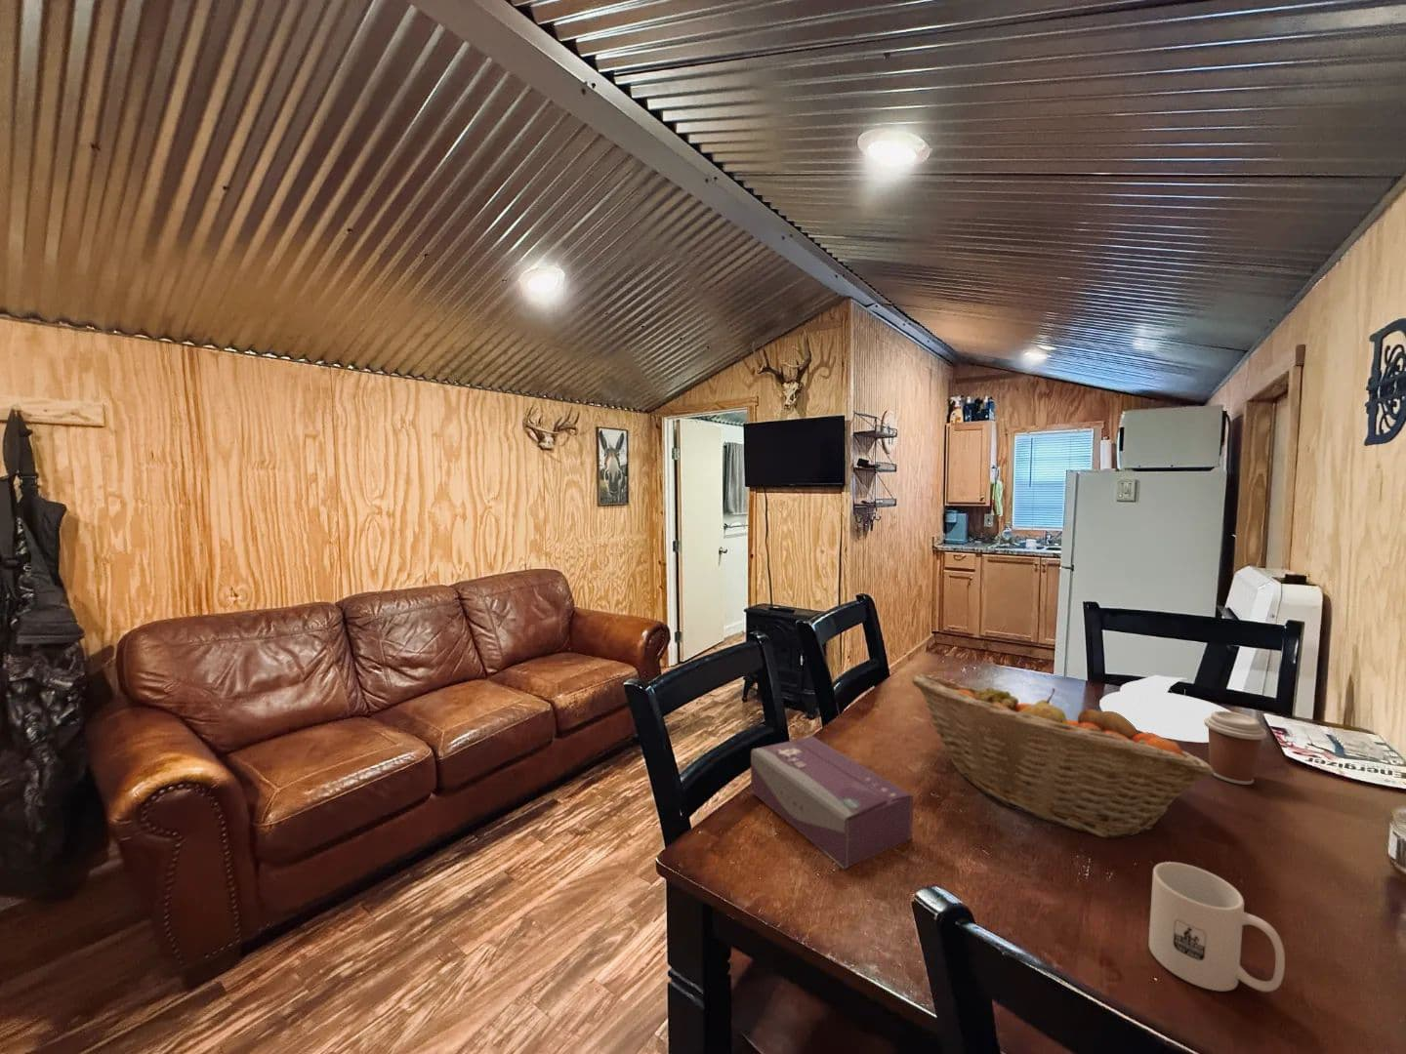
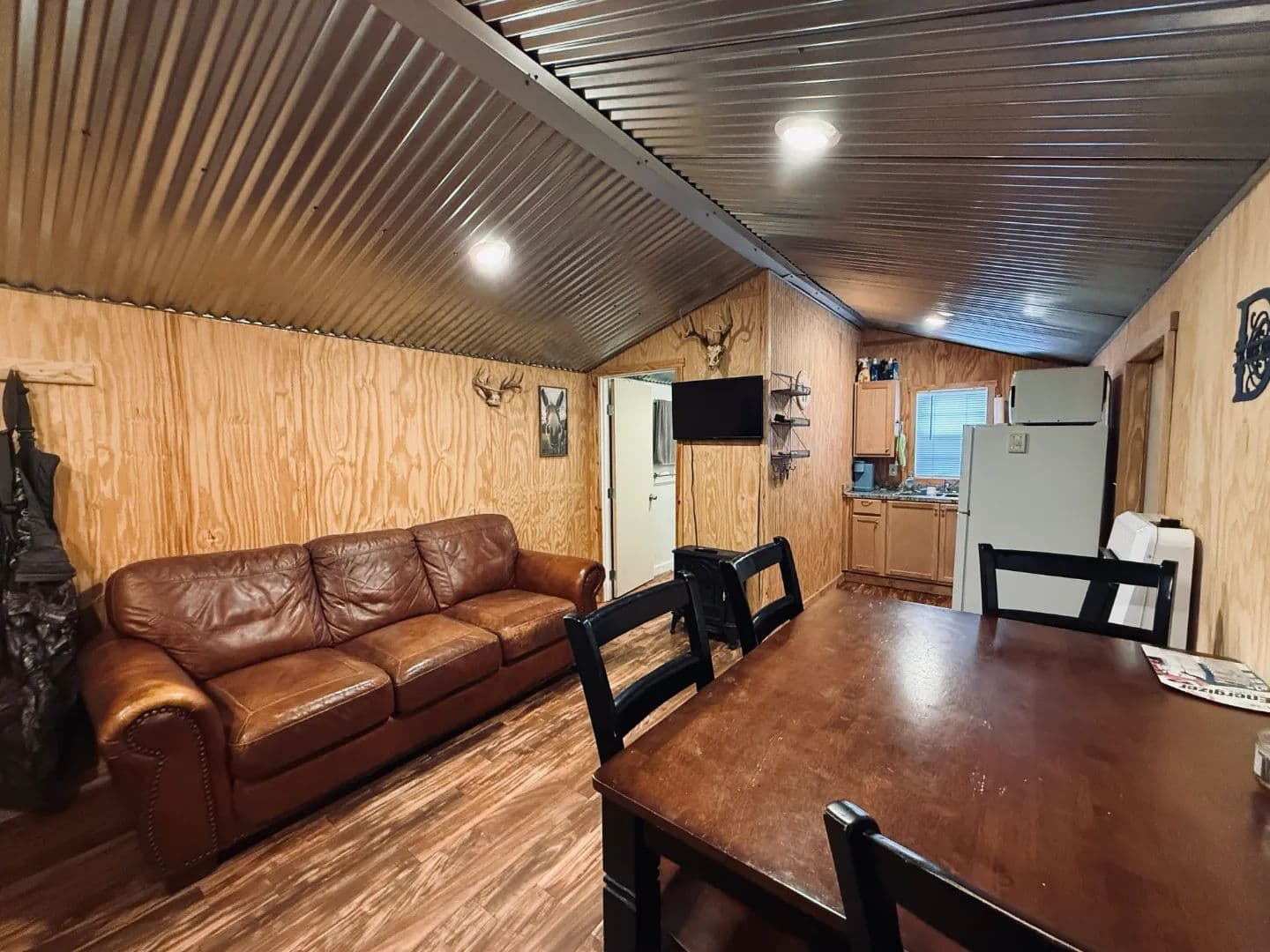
- mug (1213, 932)
- coffee cup (1232, 746)
- tissue box (825, 790)
- fruit basket (1038, 735)
- plate (1169, 696)
